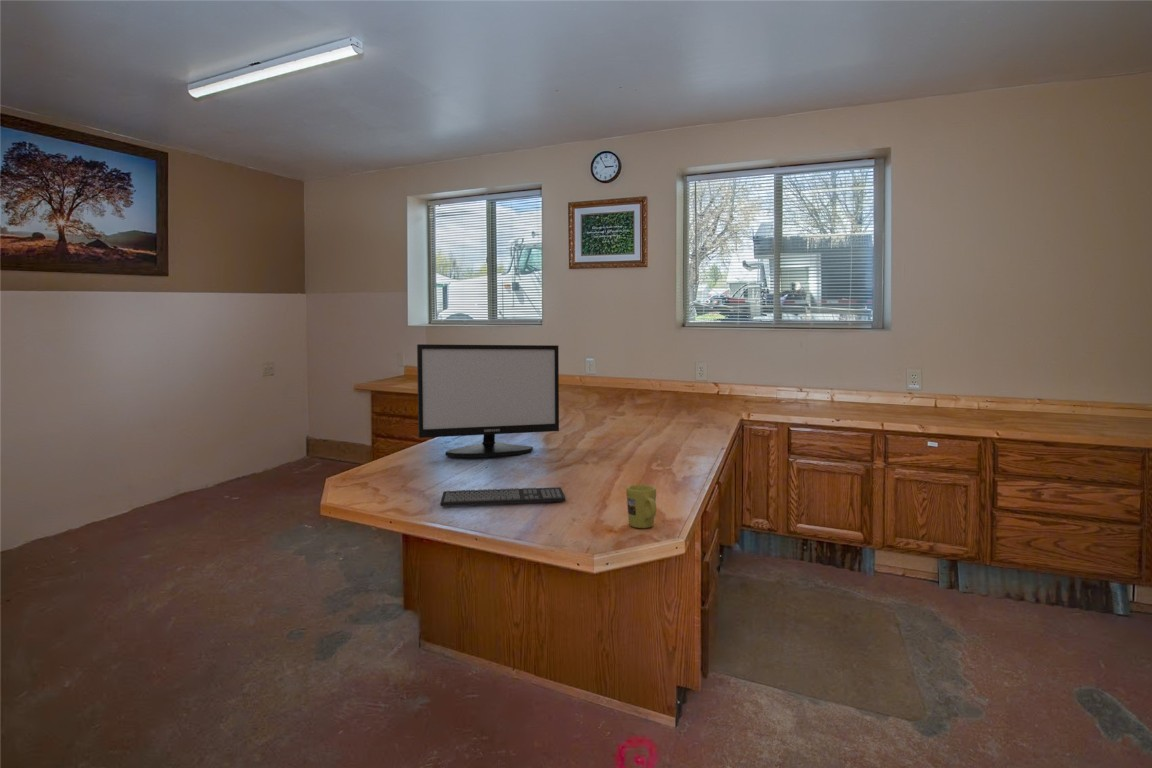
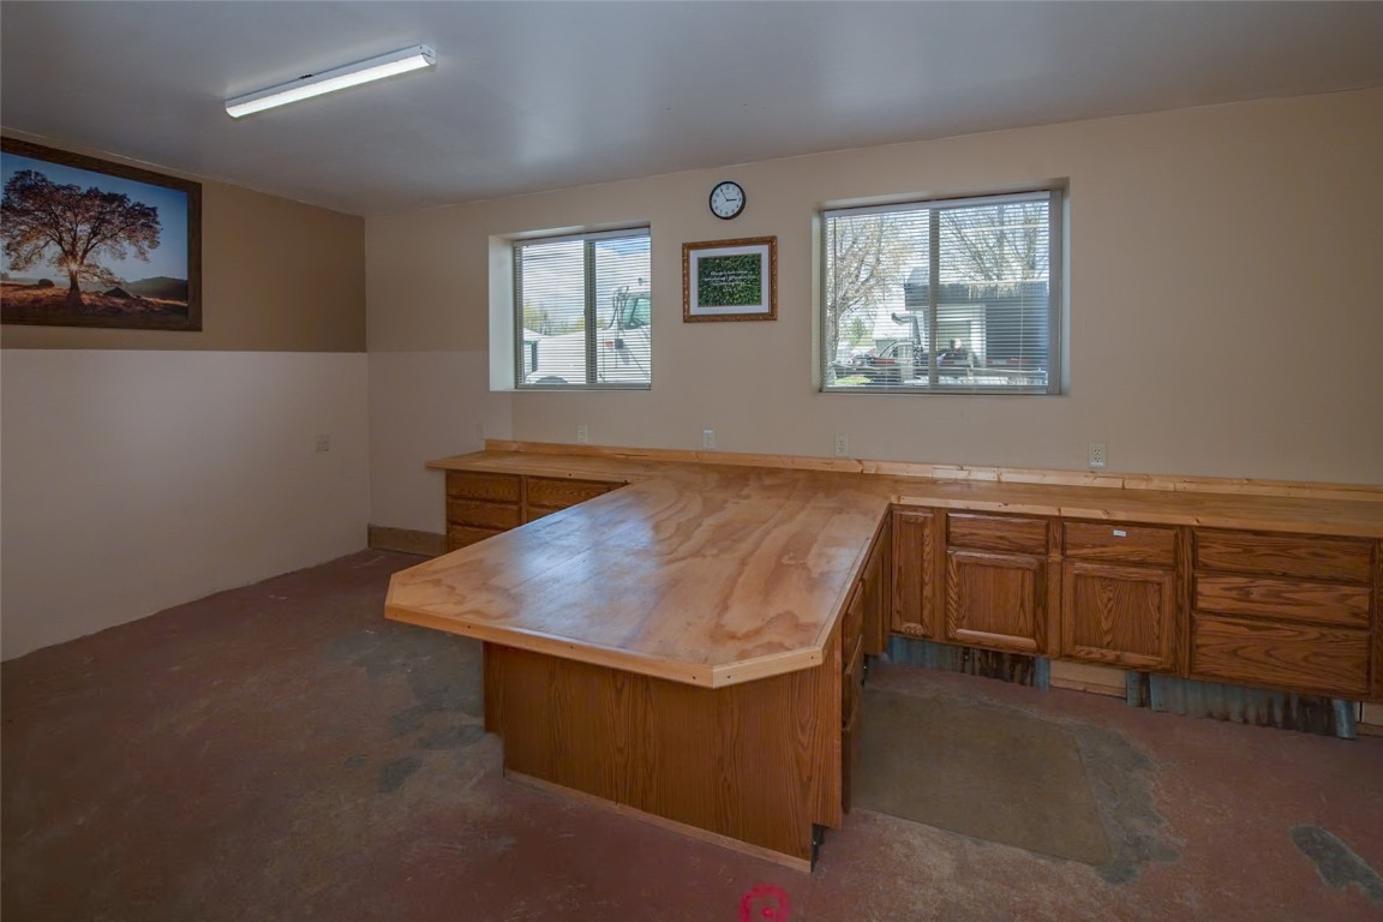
- mug (644, 508)
- keyboard (503, 495)
- monitor (489, 399)
